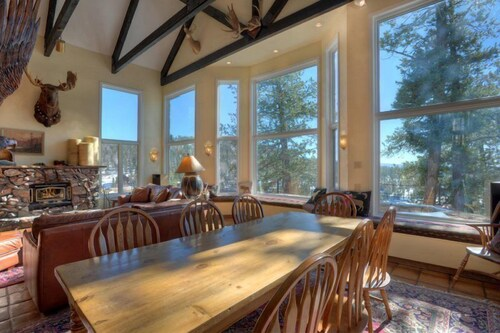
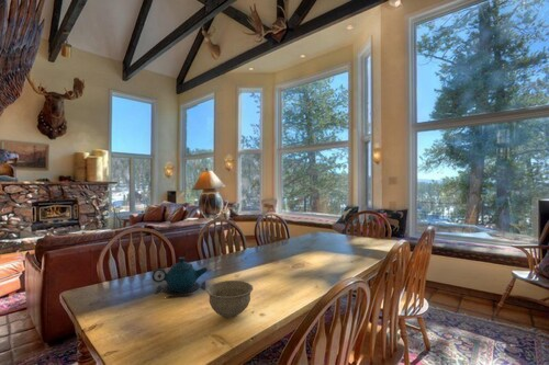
+ teapot (180, 272)
+ bowl (229, 300)
